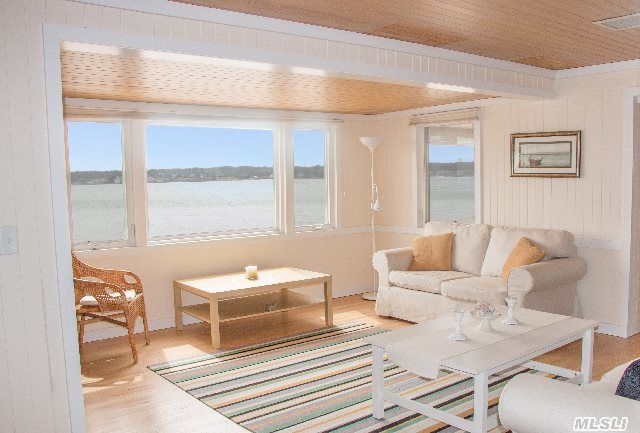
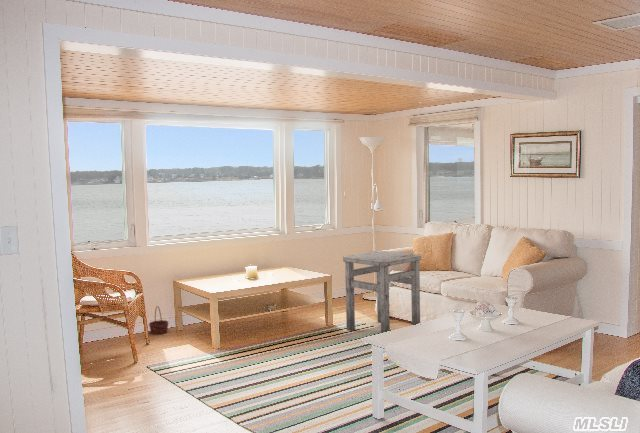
+ basket (159, 320)
+ side table (382, 293)
